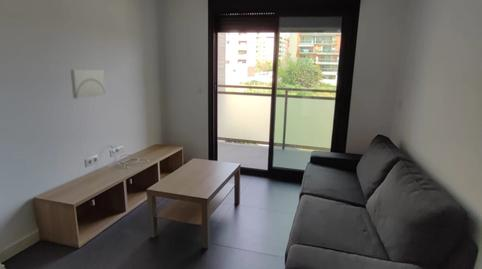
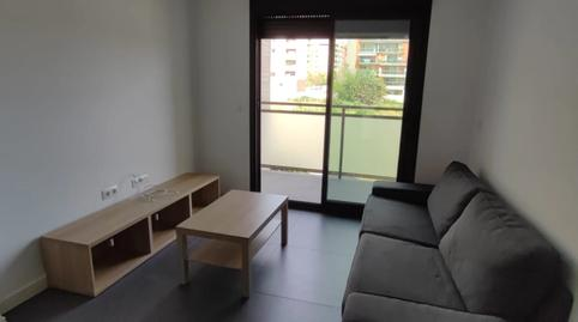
- wall art (89, 83)
